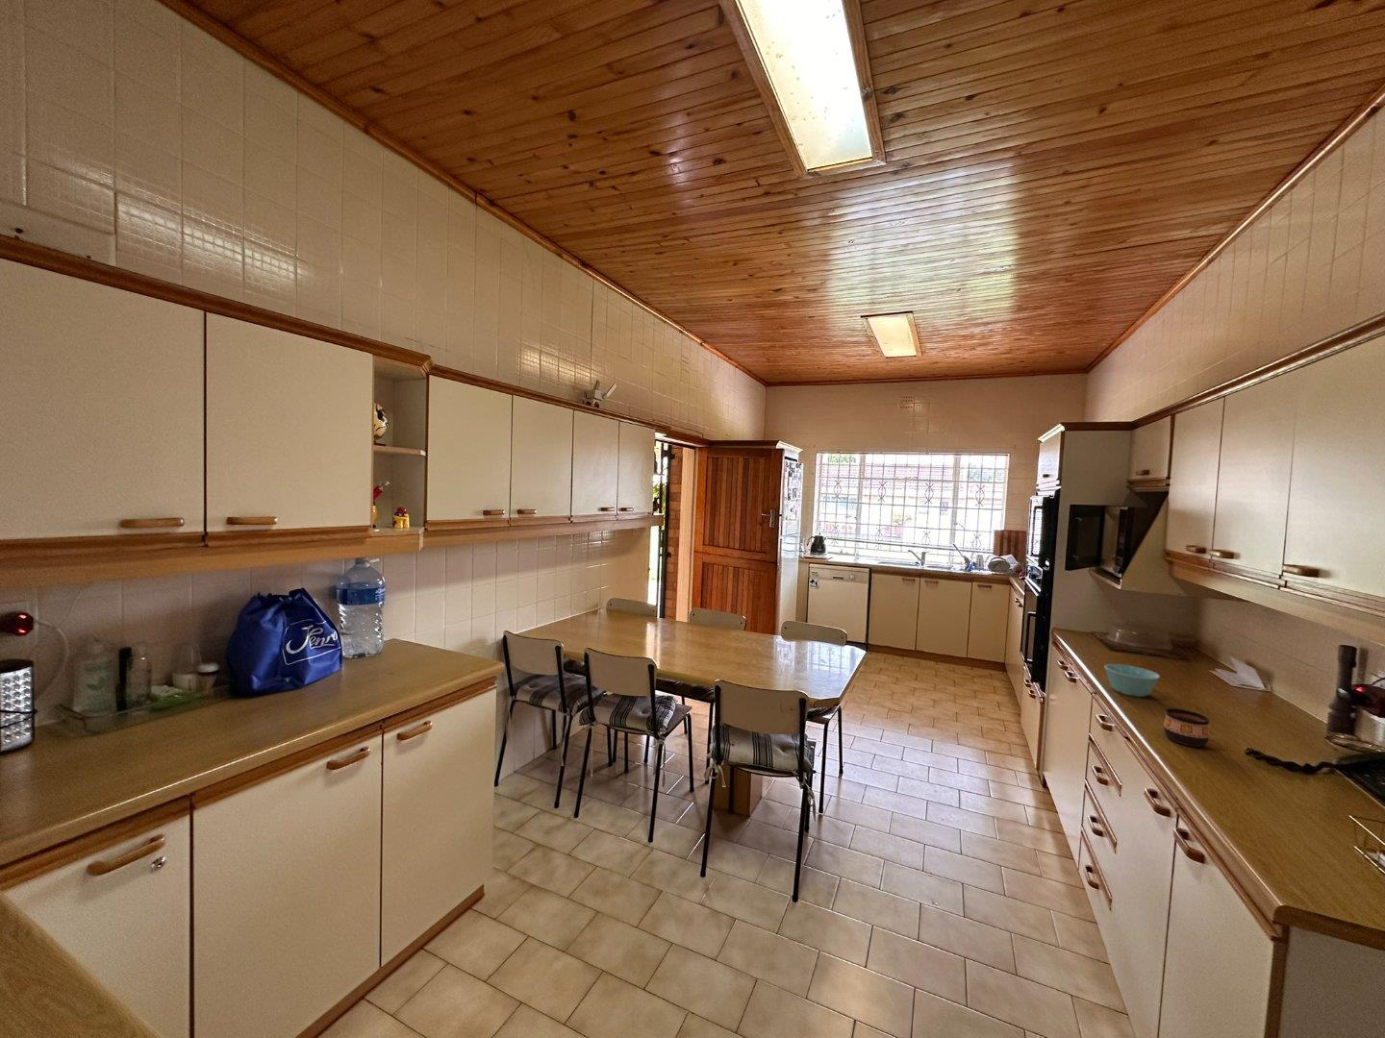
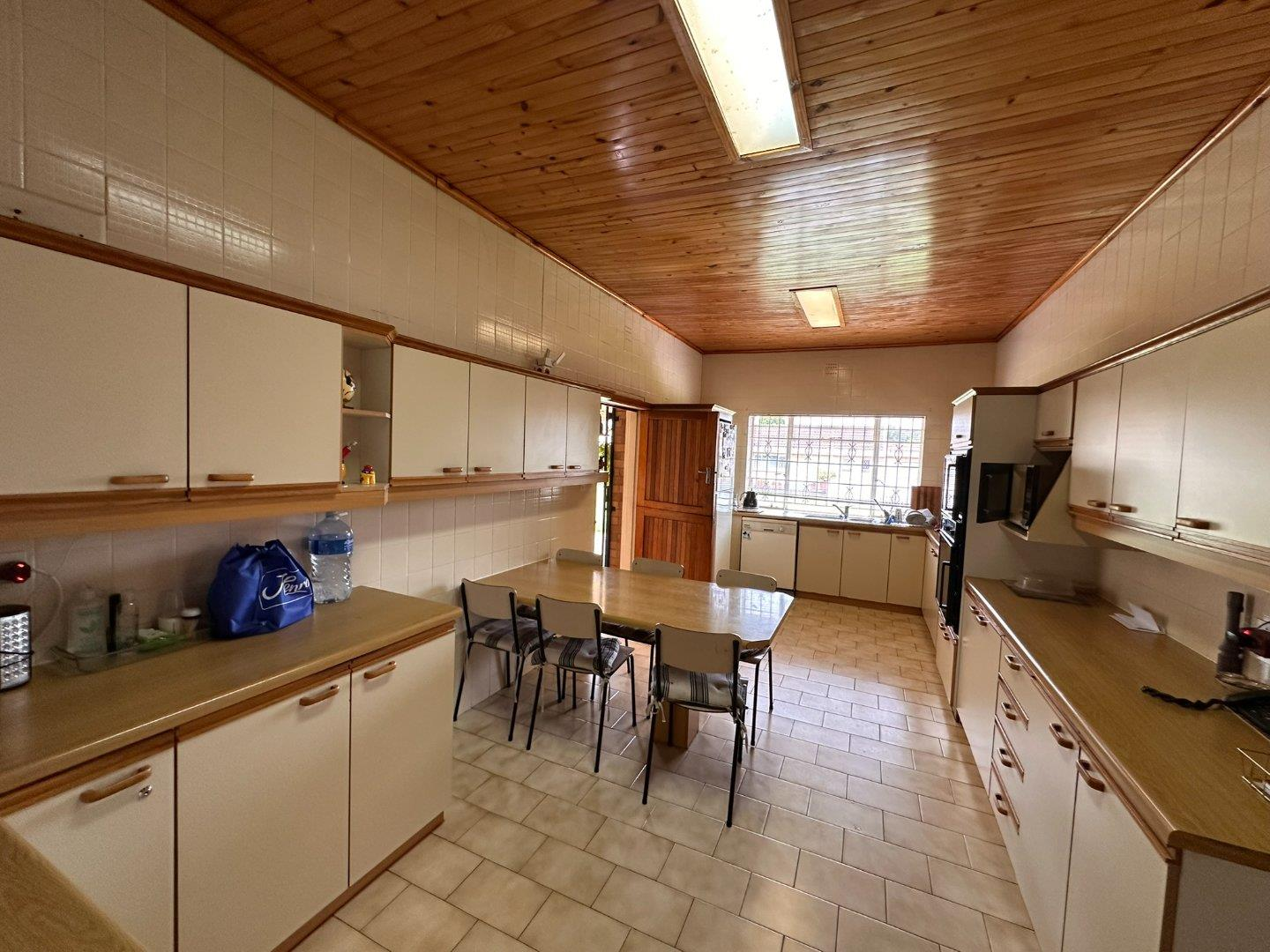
- bowl (1130, 681)
- cup (1188, 727)
